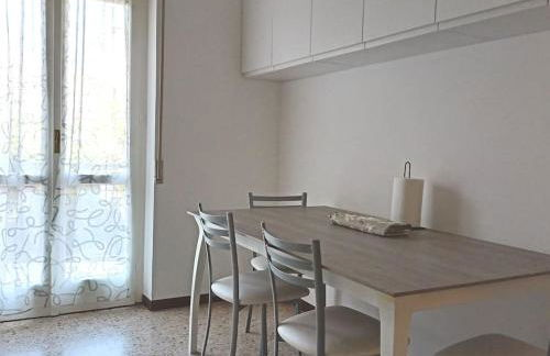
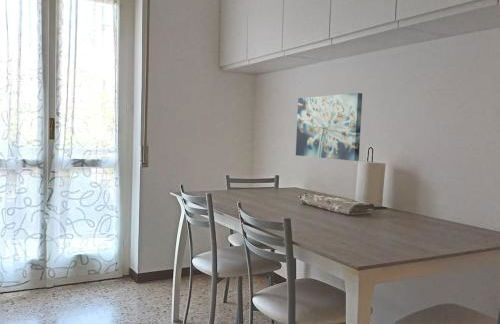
+ wall art (326, 127)
